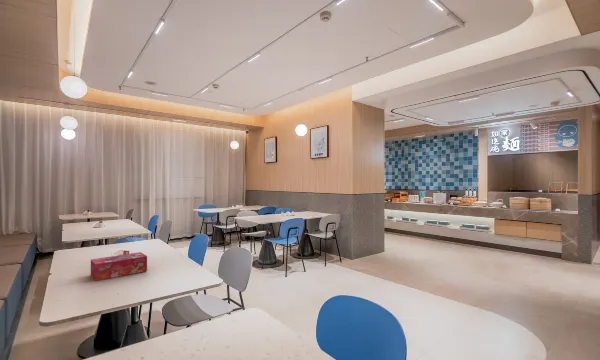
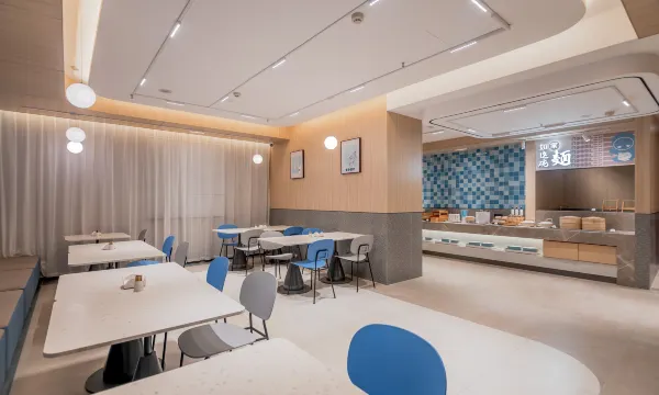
- tissue box (119, 265)
